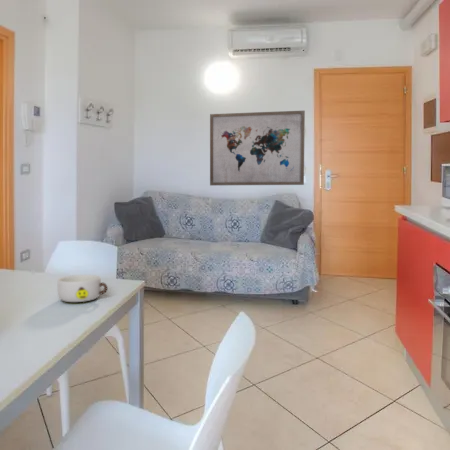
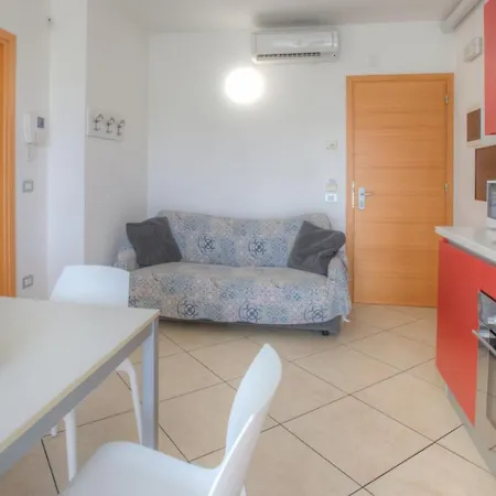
- bowl (83, 288)
- wall art (256, 148)
